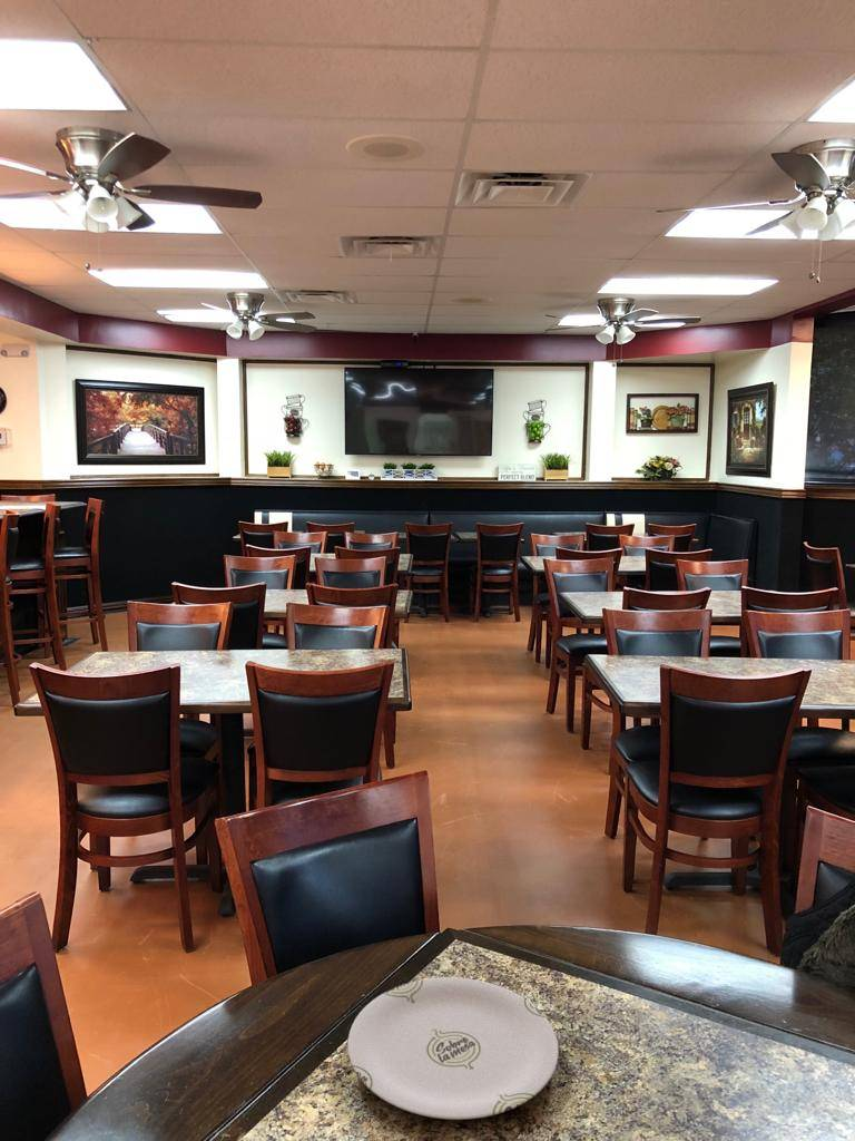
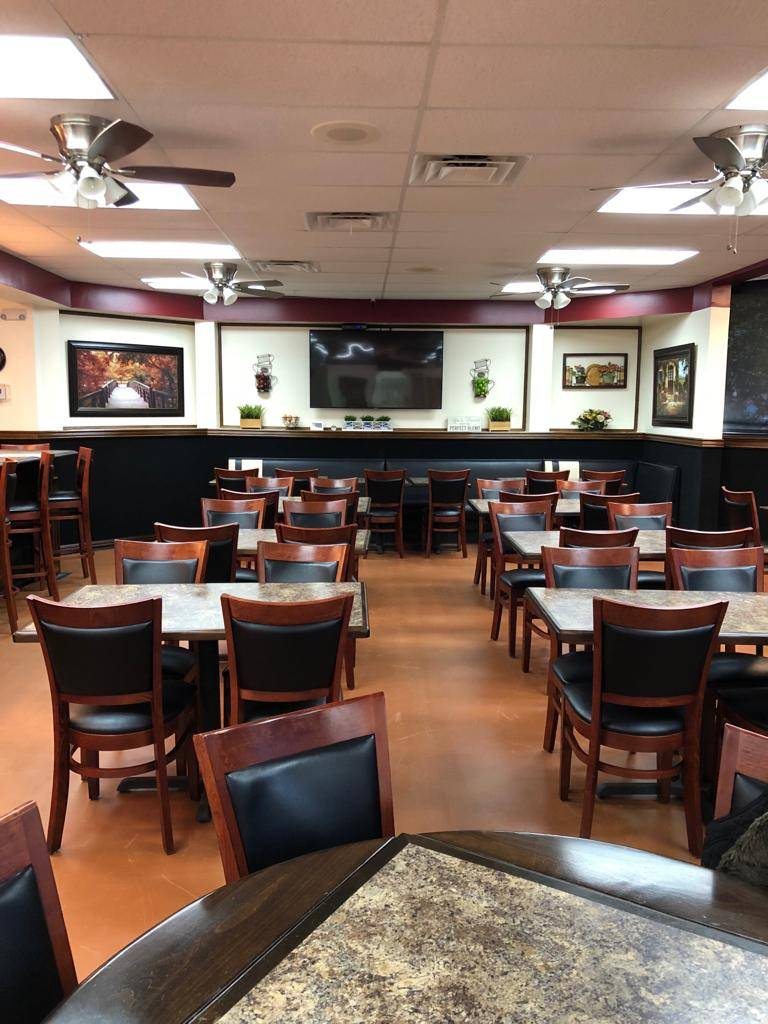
- plate (452, 1046)
